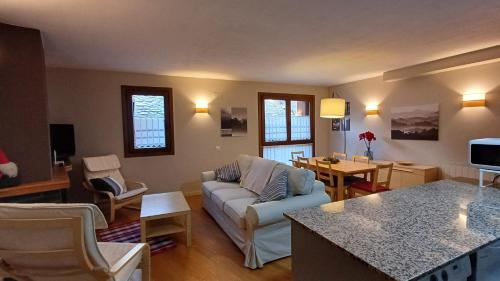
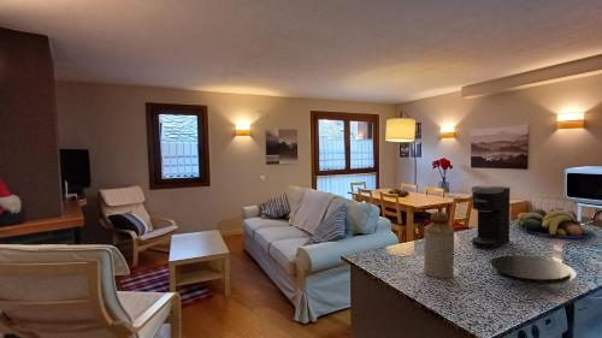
+ plate (527, 271)
+ bottle (438, 242)
+ fruit bowl (554, 219)
+ coffee maker (490, 214)
